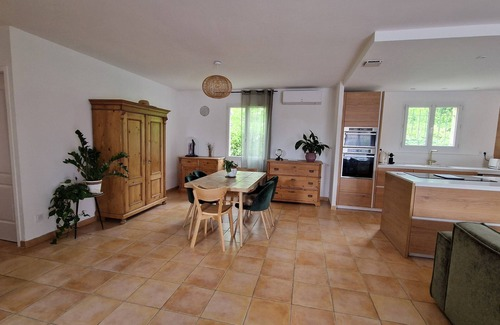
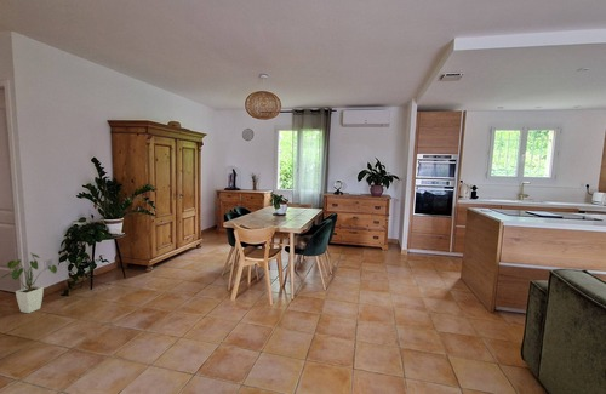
+ house plant (34, 281)
